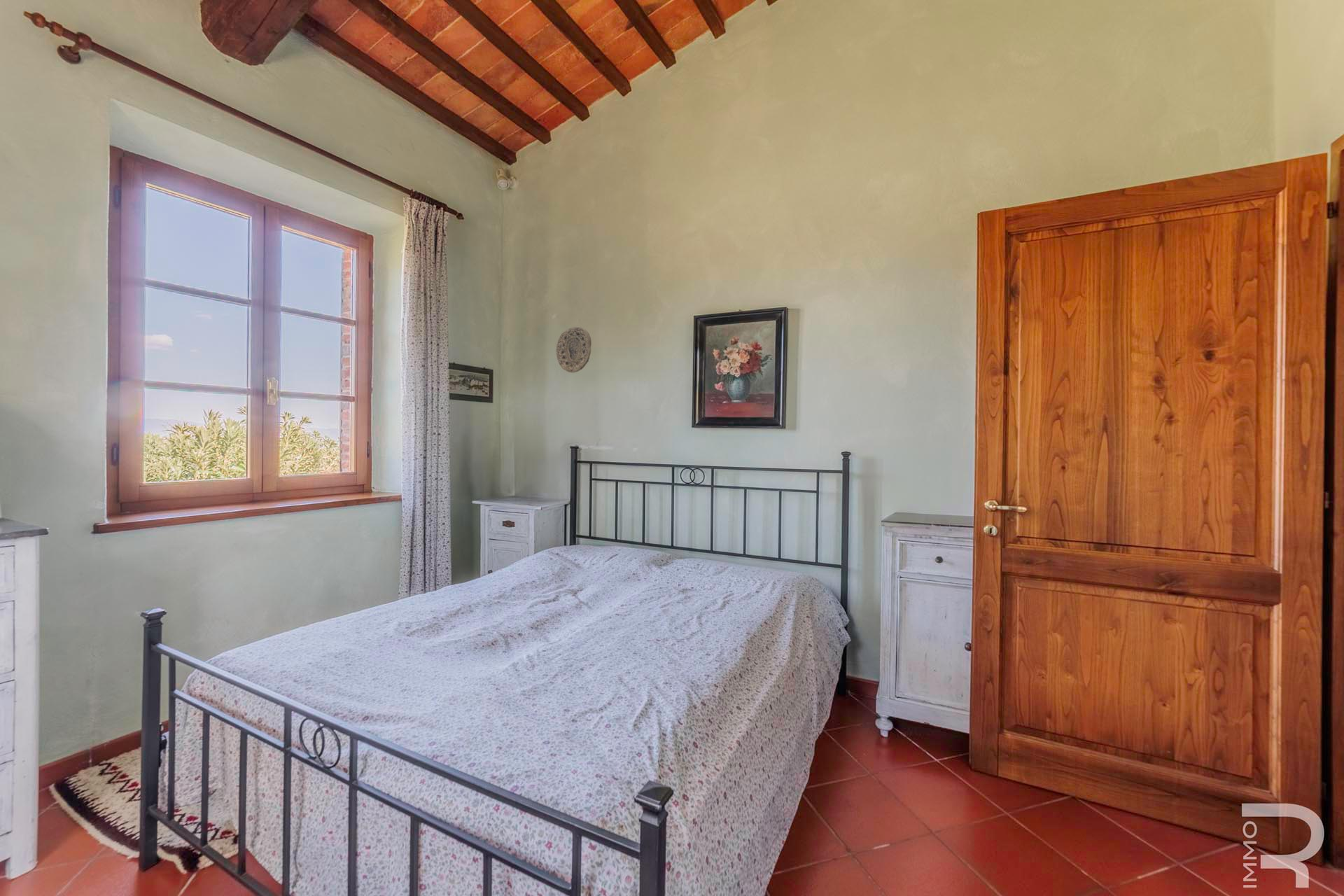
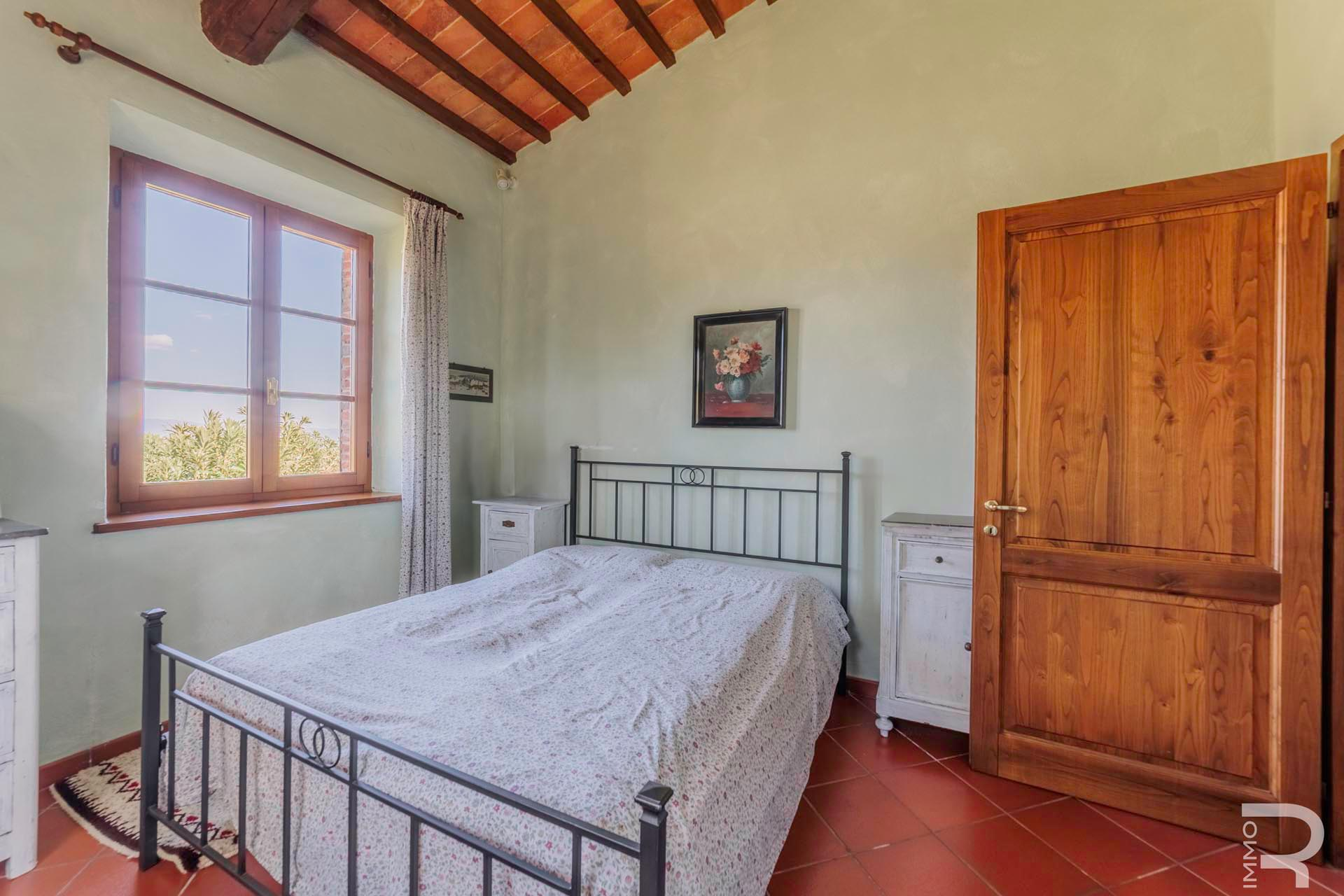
- decorative plate (573, 349)
